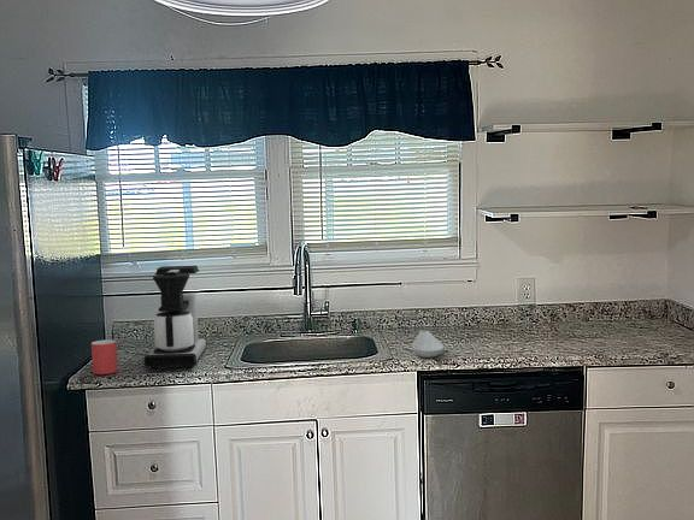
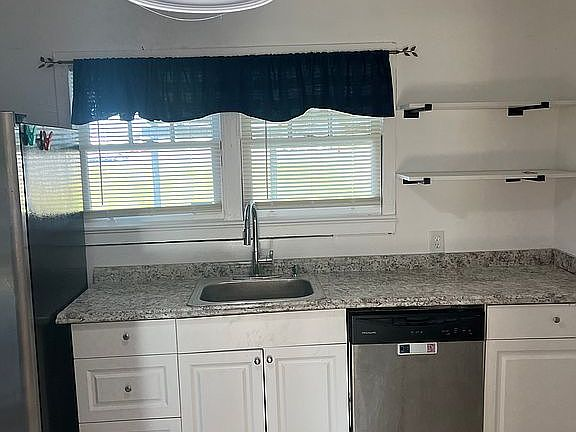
- coffee maker (175, 314)
- mug (105, 355)
- spoon rest (425, 343)
